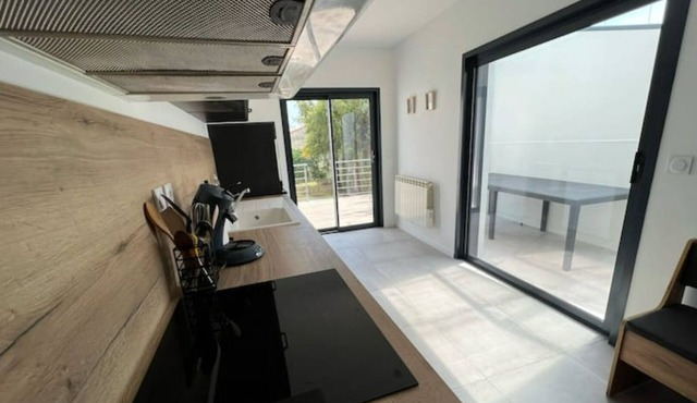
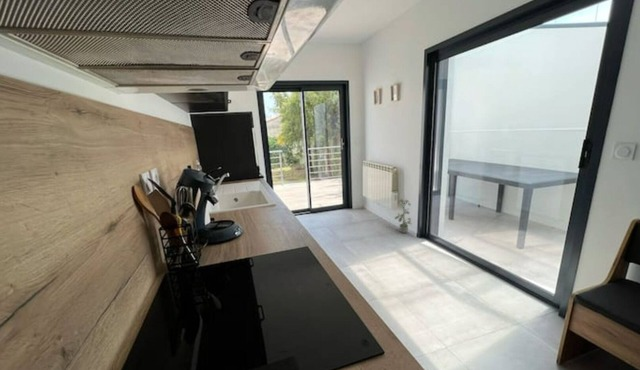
+ potted plant (403, 216)
